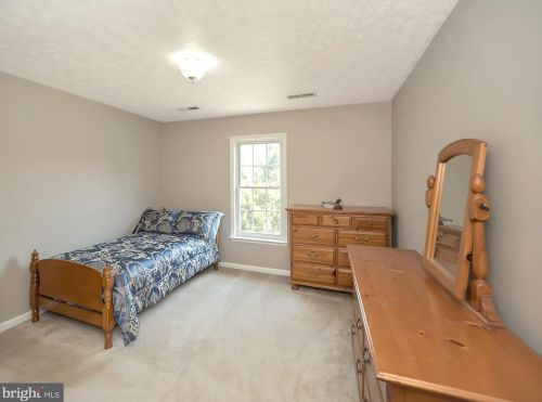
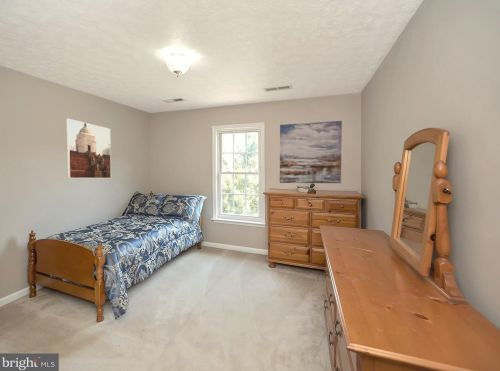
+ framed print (90, 151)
+ wall art (309, 153)
